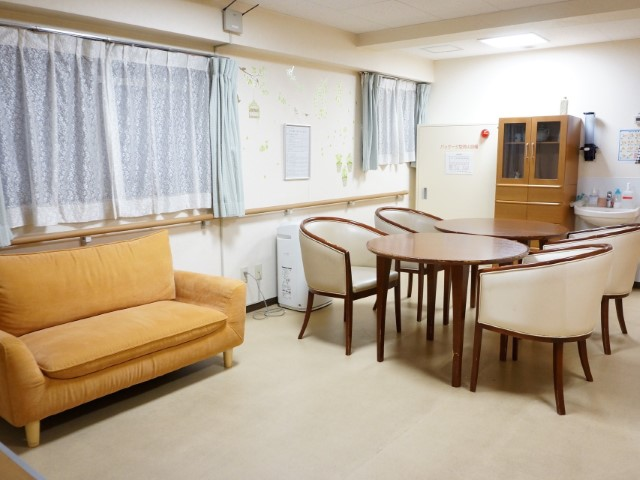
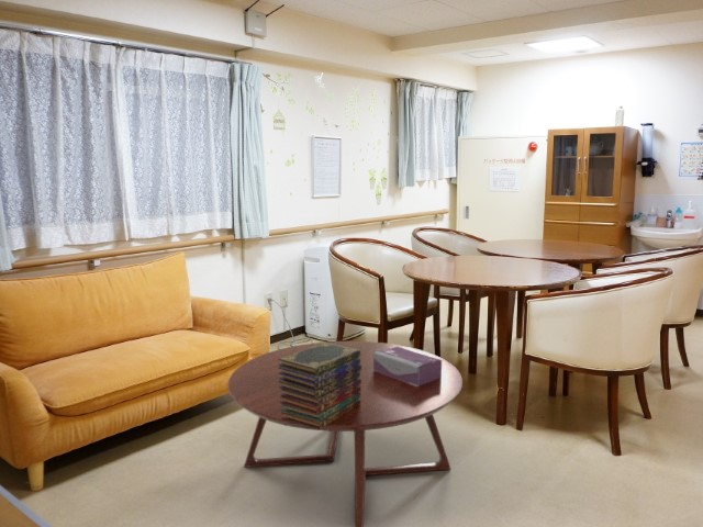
+ coffee table (345, 422)
+ book stack (321, 382)
+ tissue box (406, 363)
